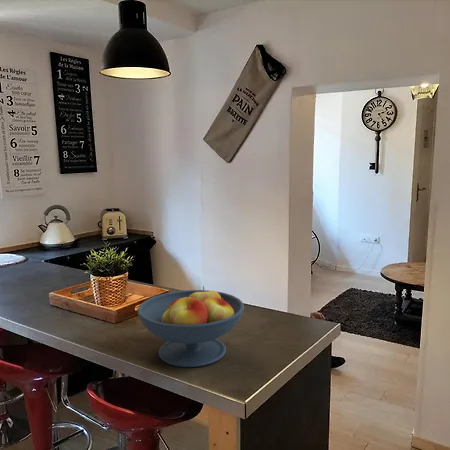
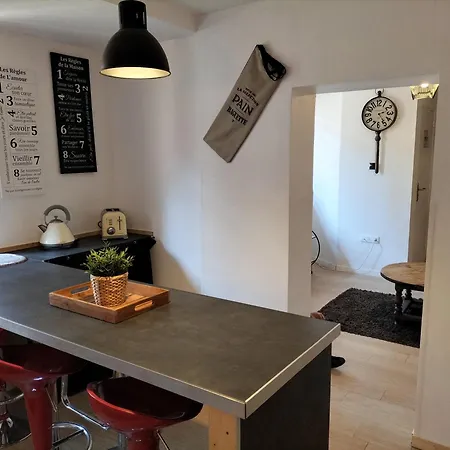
- fruit bowl (191, 320)
